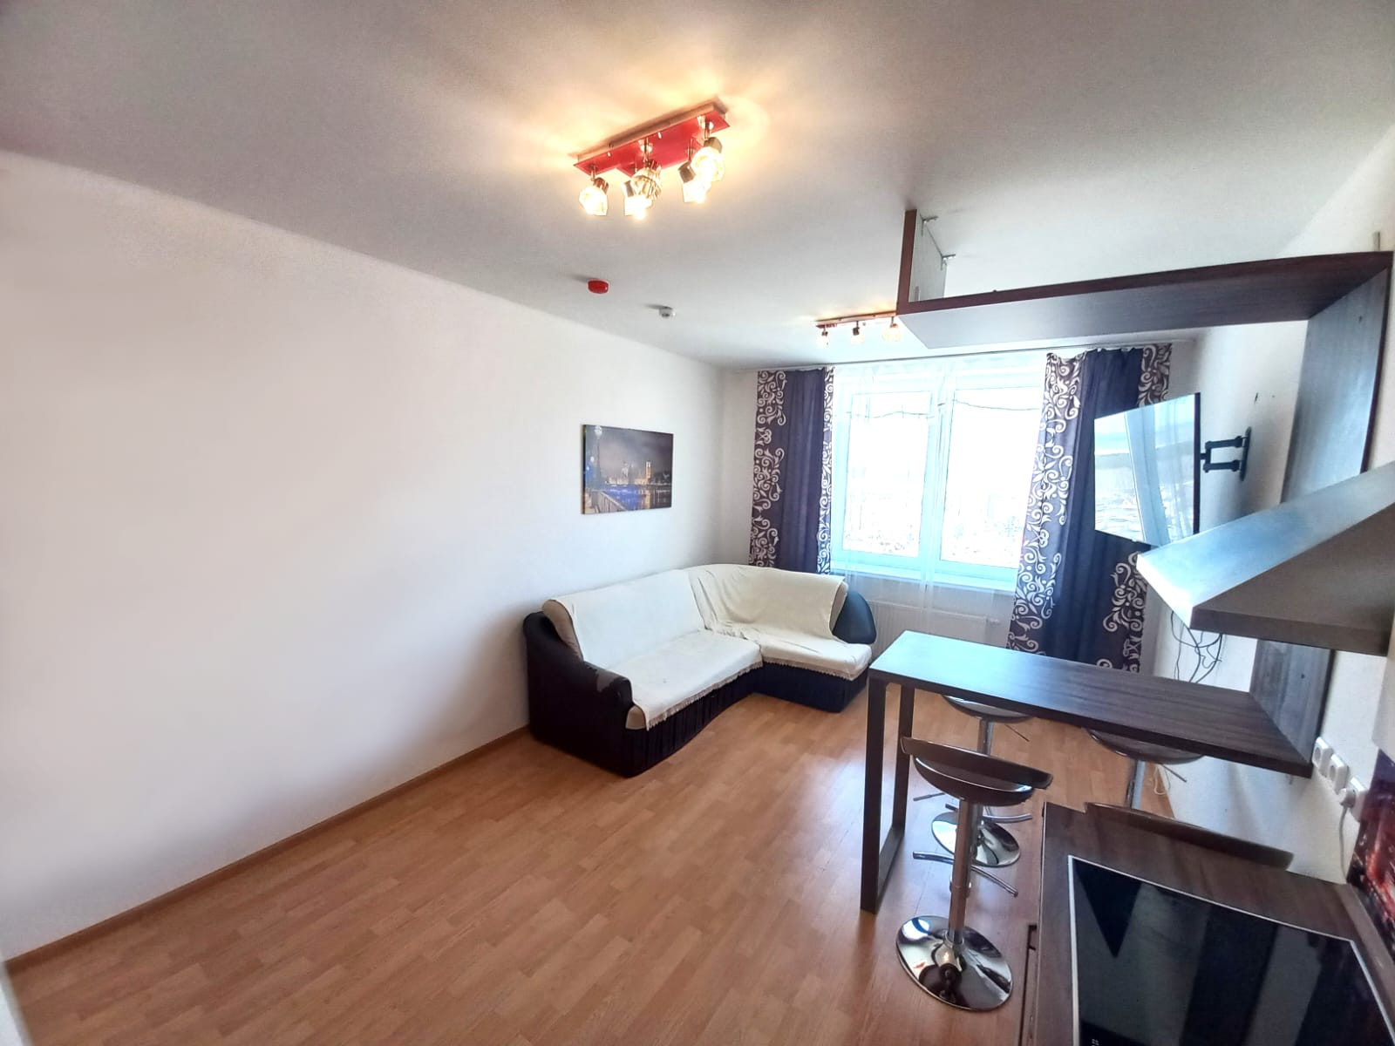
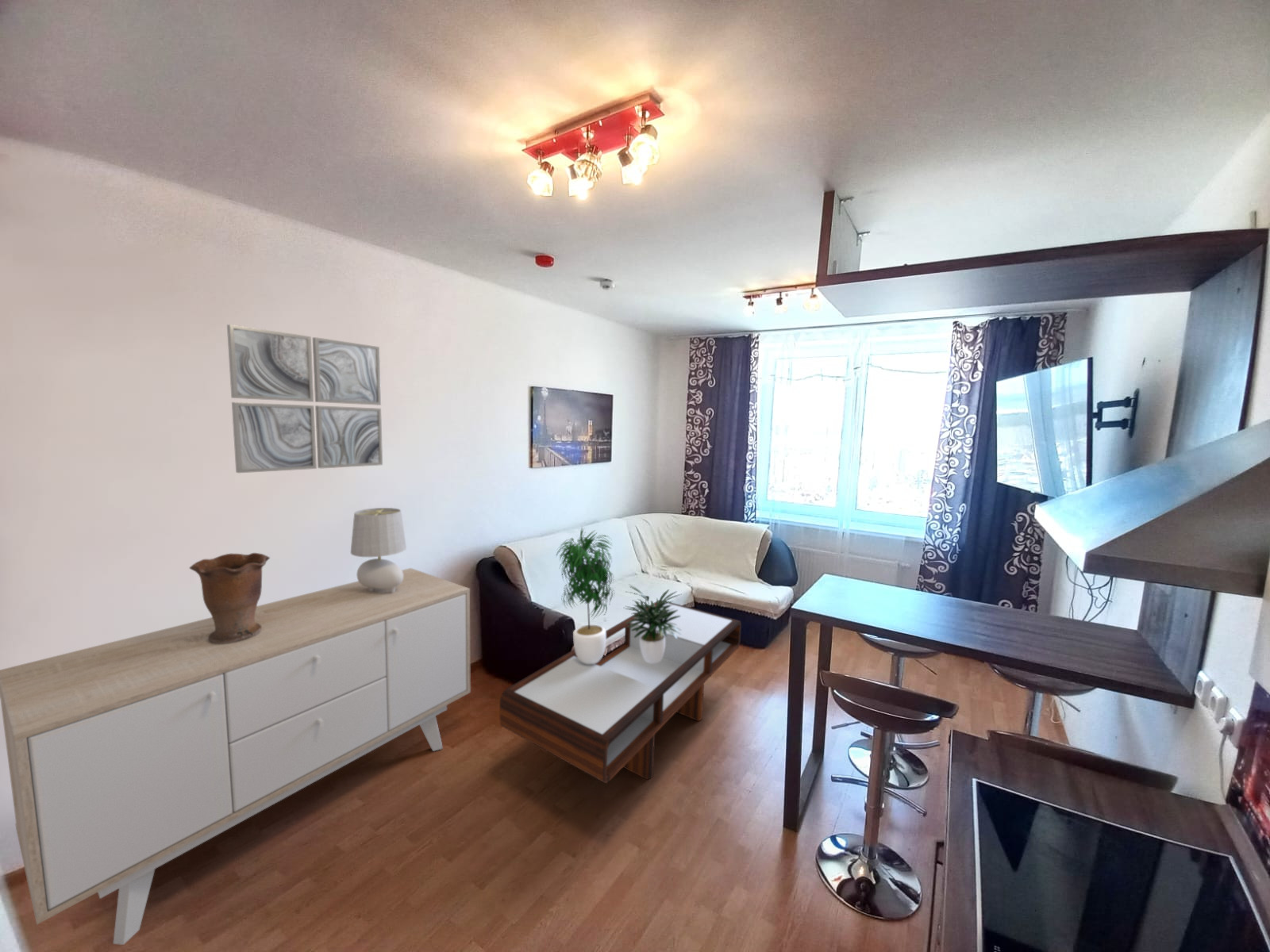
+ sideboard (291, 711)
+ coffee table (640, 689)
+ table lamp (379, 550)
+ wall art (315, 401)
+ potted plant (625, 591)
+ vase (234, 597)
